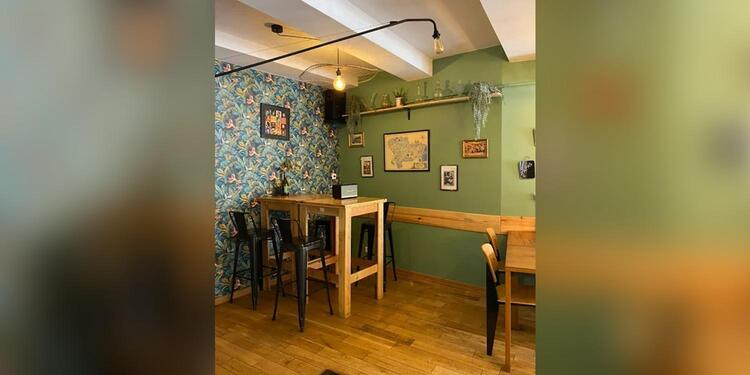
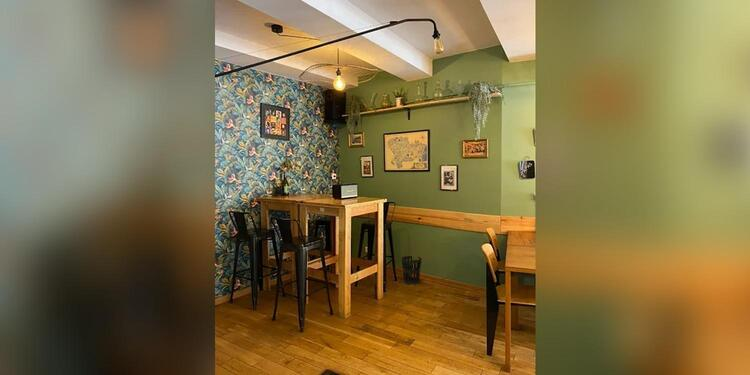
+ wastebasket (411, 270)
